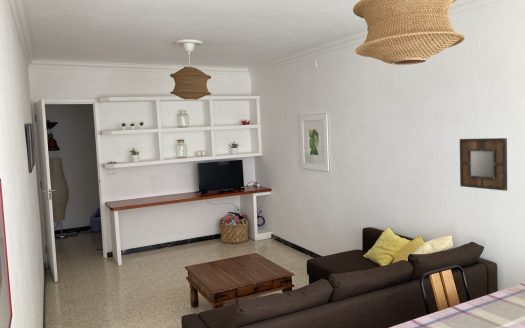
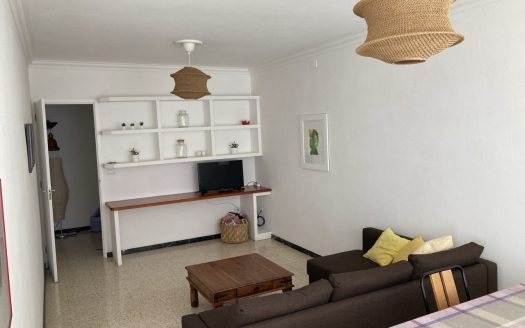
- home mirror (482, 163)
